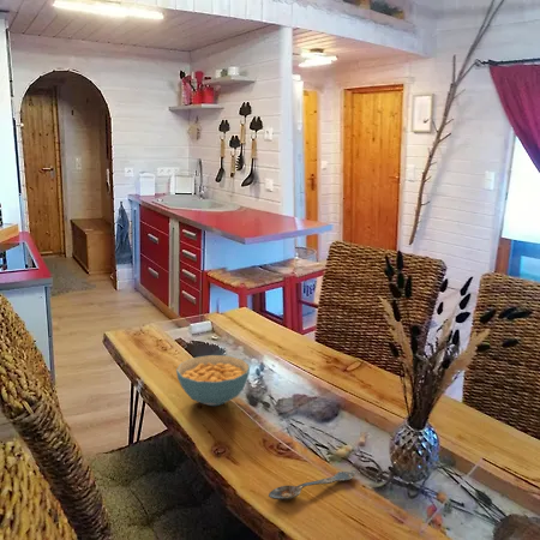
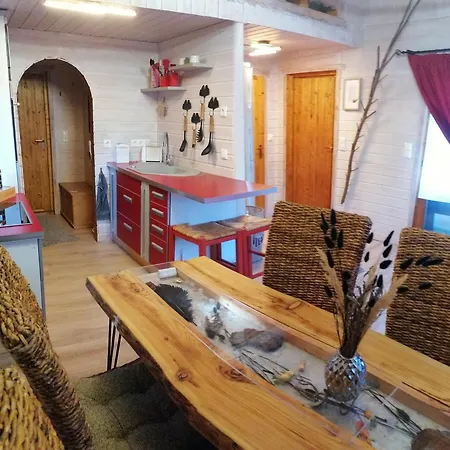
- spoon (313, 484)
- cereal bowl (214, 384)
